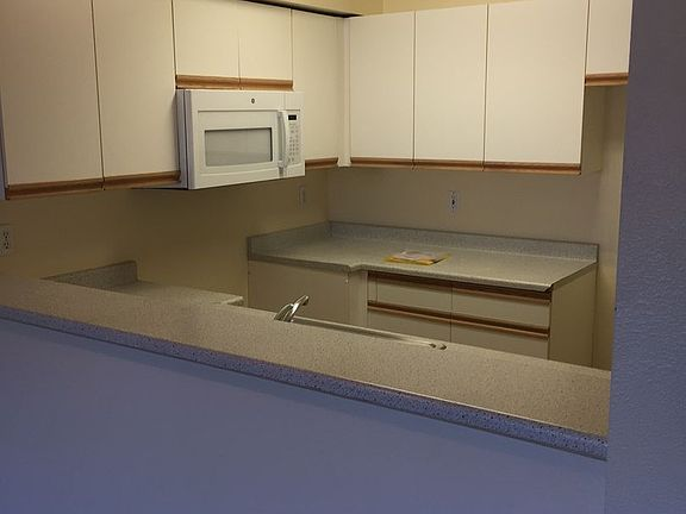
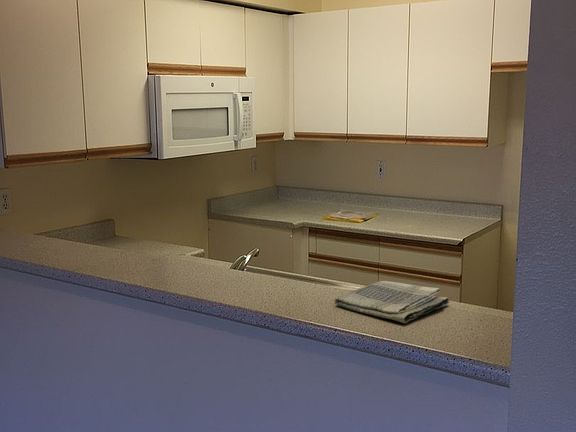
+ dish towel (392, 298)
